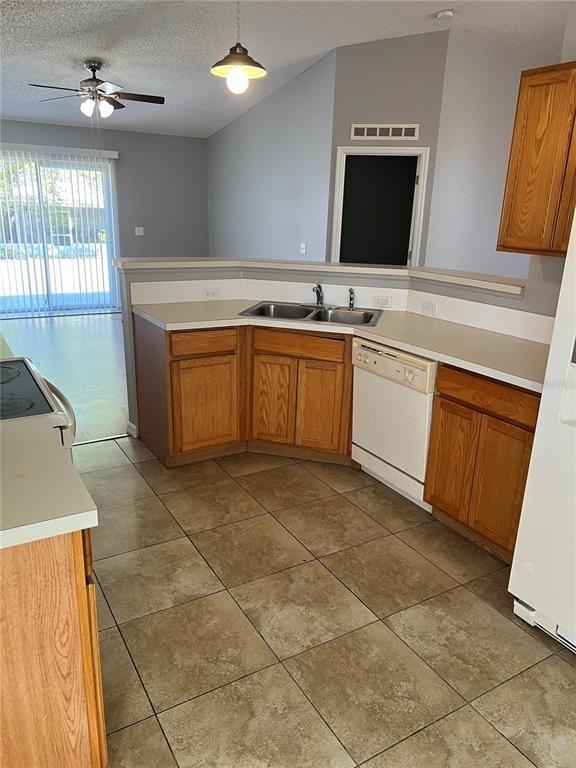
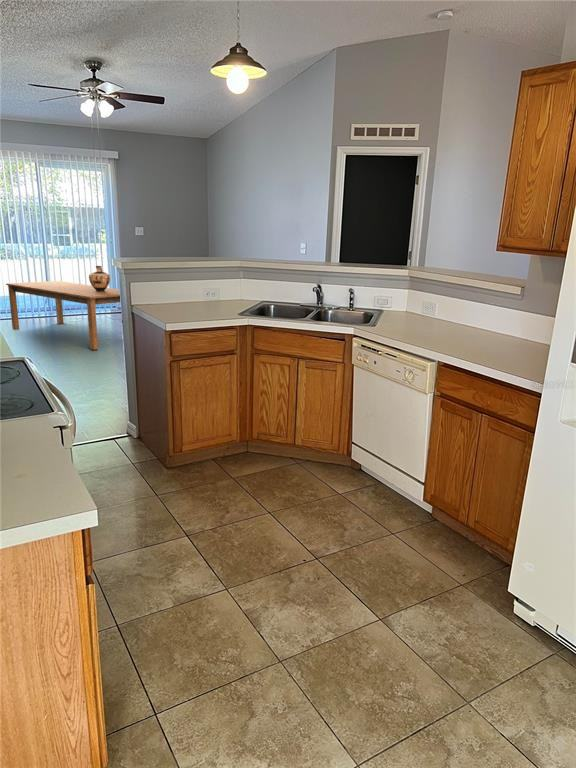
+ ceramic jug (99, 278)
+ dining table (77, 302)
